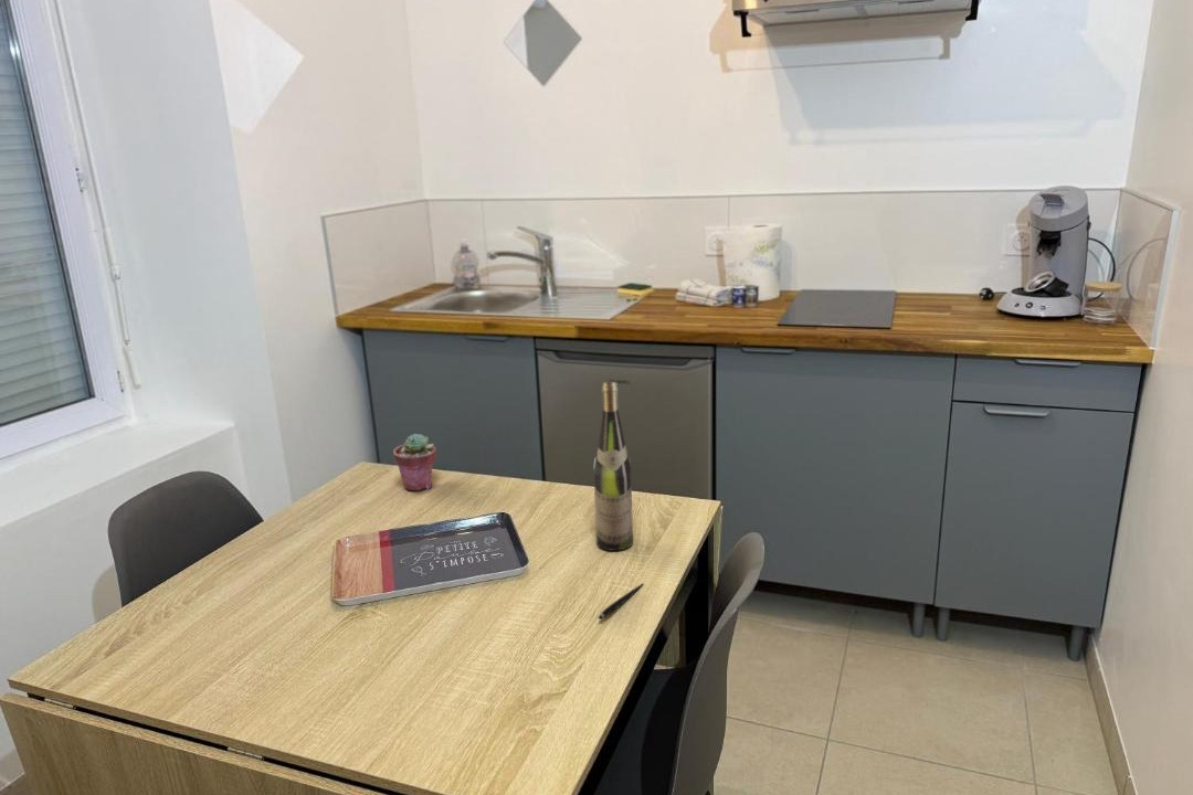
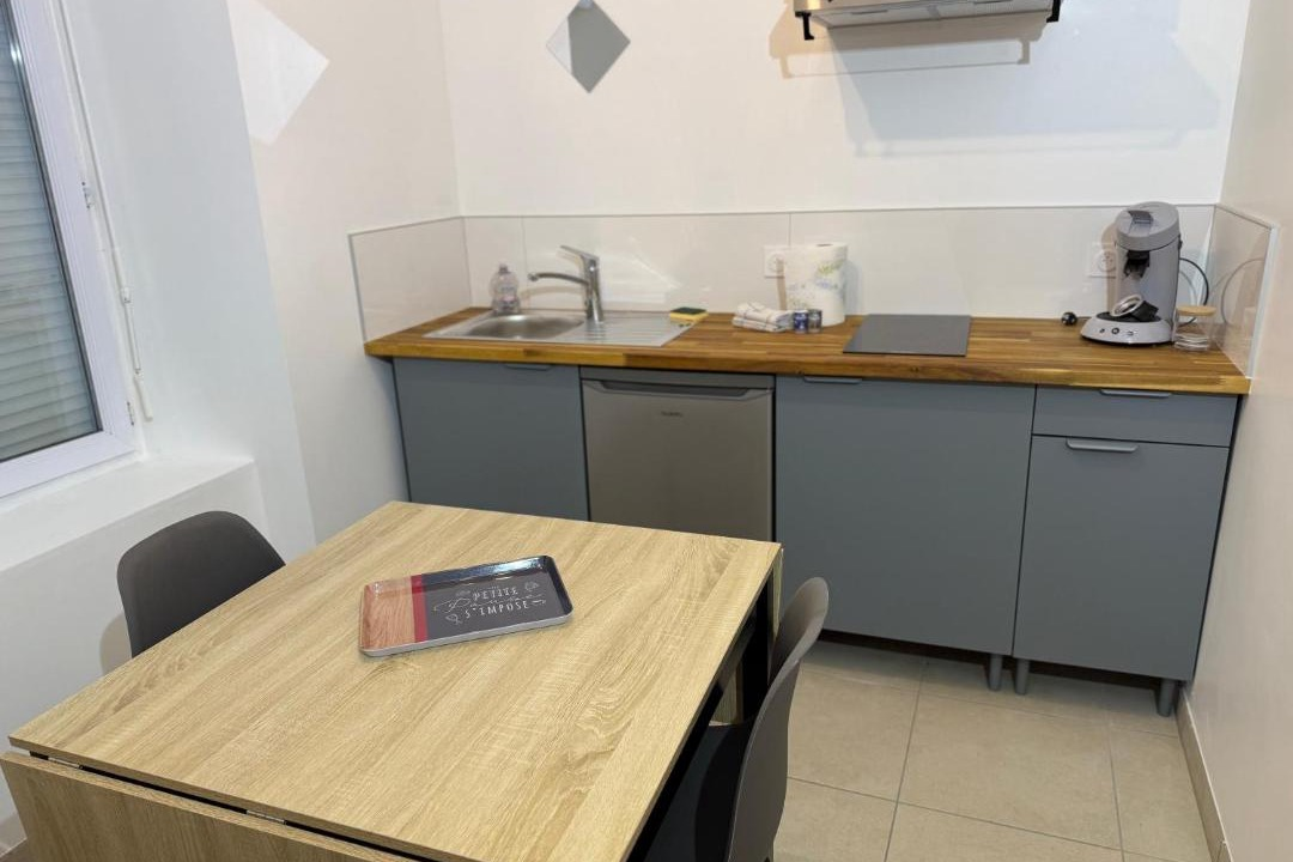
- potted succulent (415, 459)
- pen (622, 600)
- wine bottle (612, 465)
